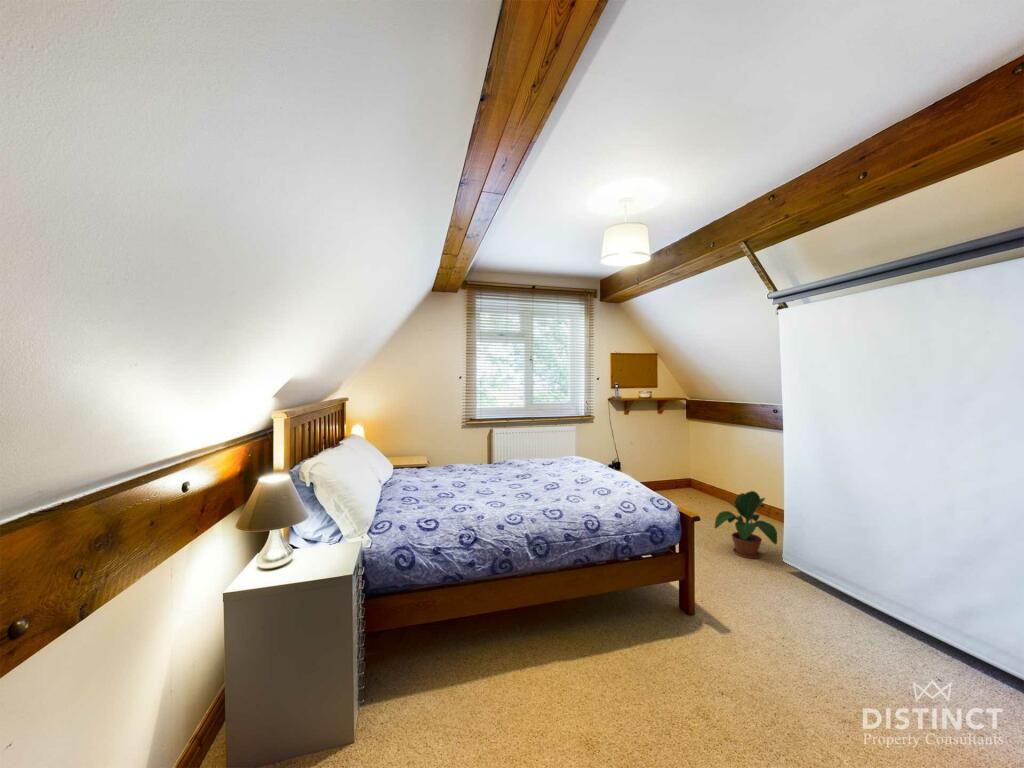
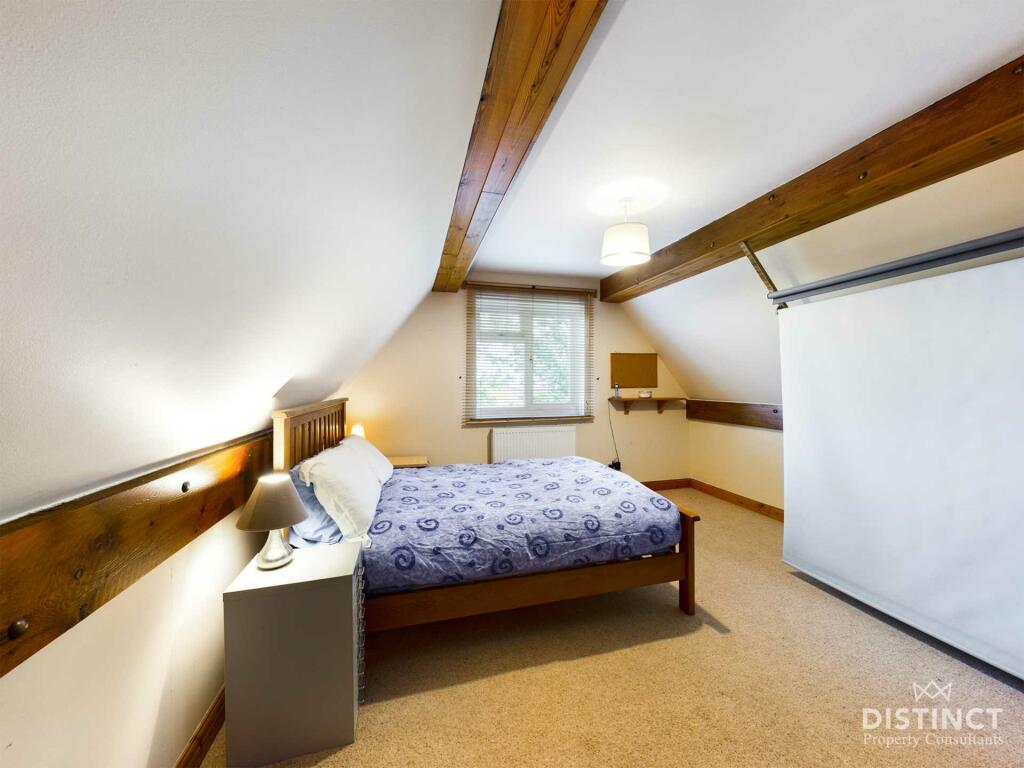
- potted plant (745, 518)
